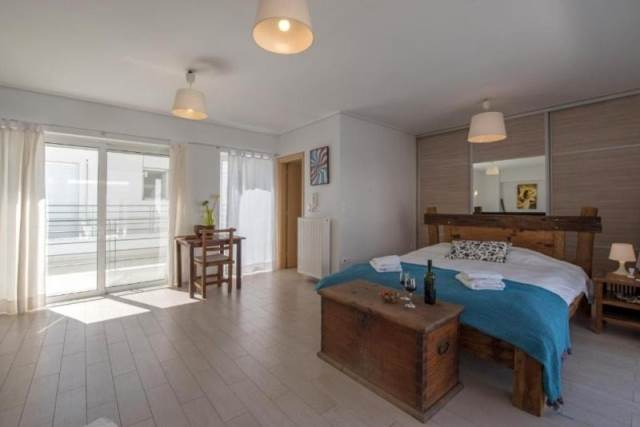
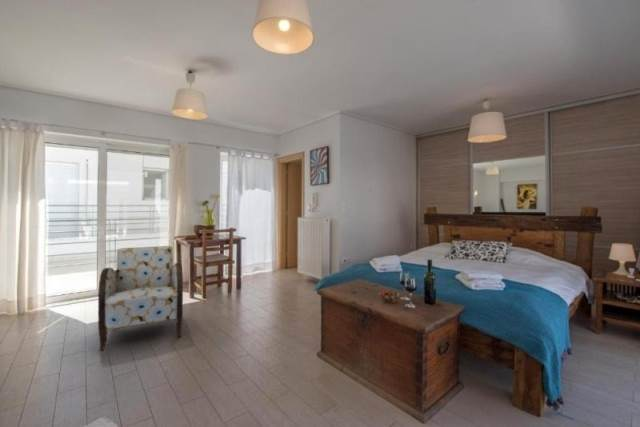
+ armchair (145, 289)
